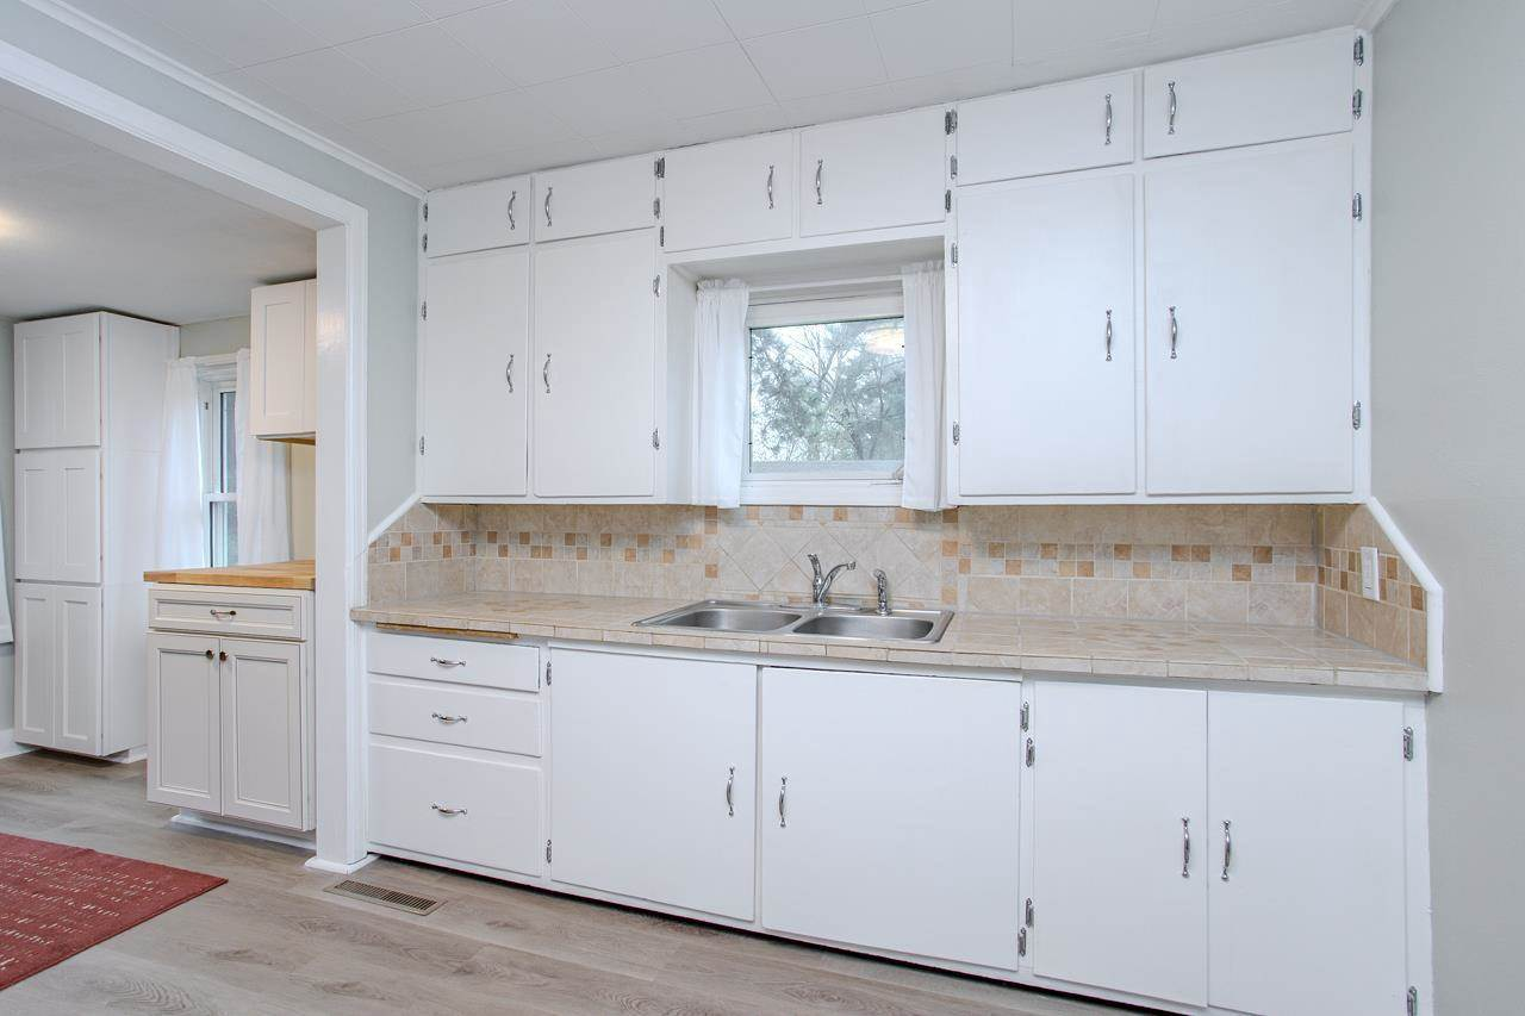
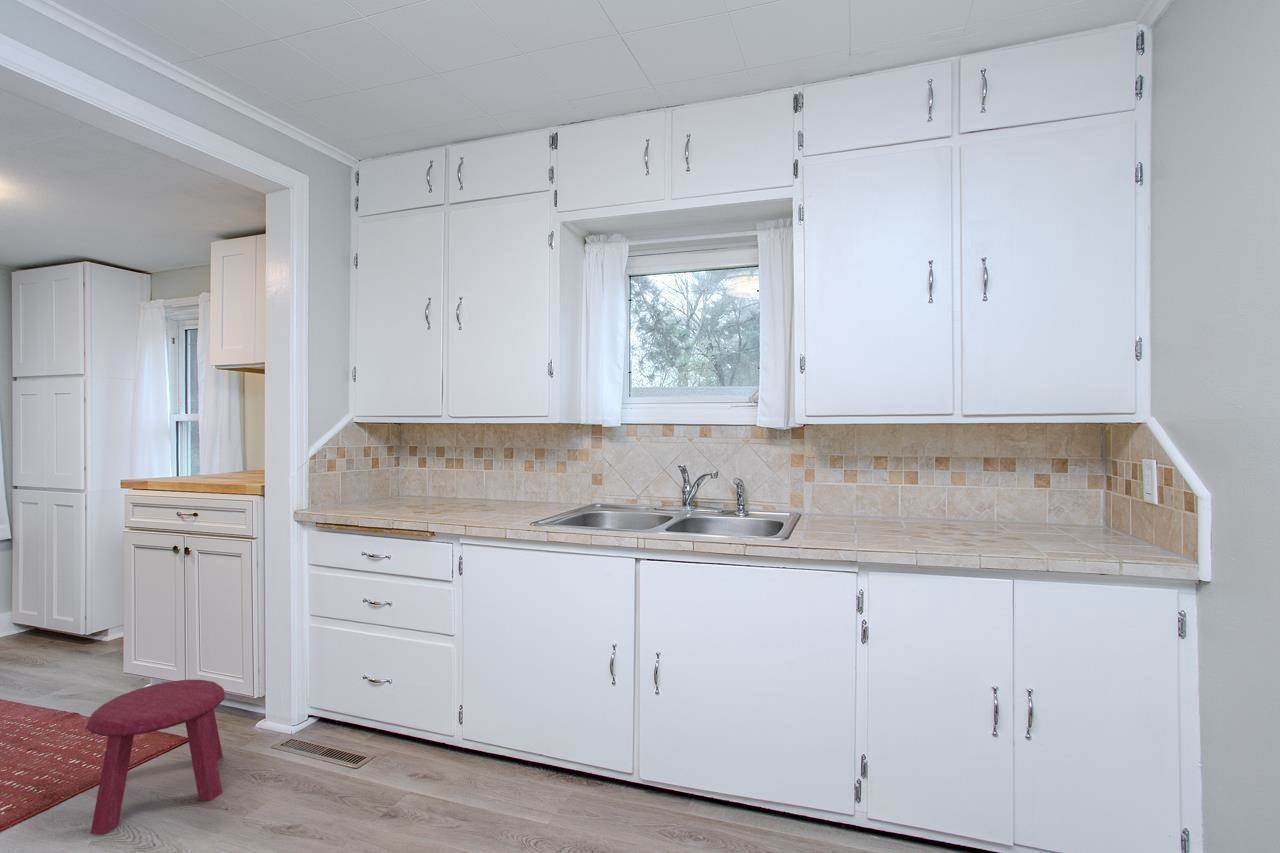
+ stool (156, 730)
